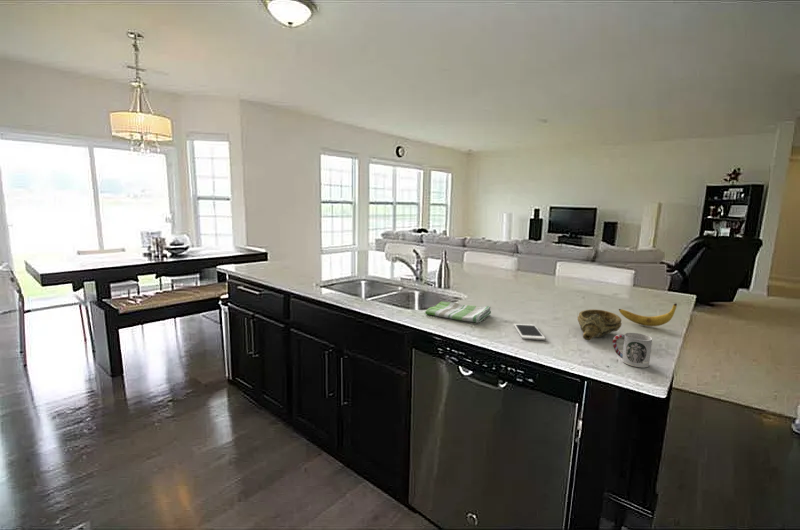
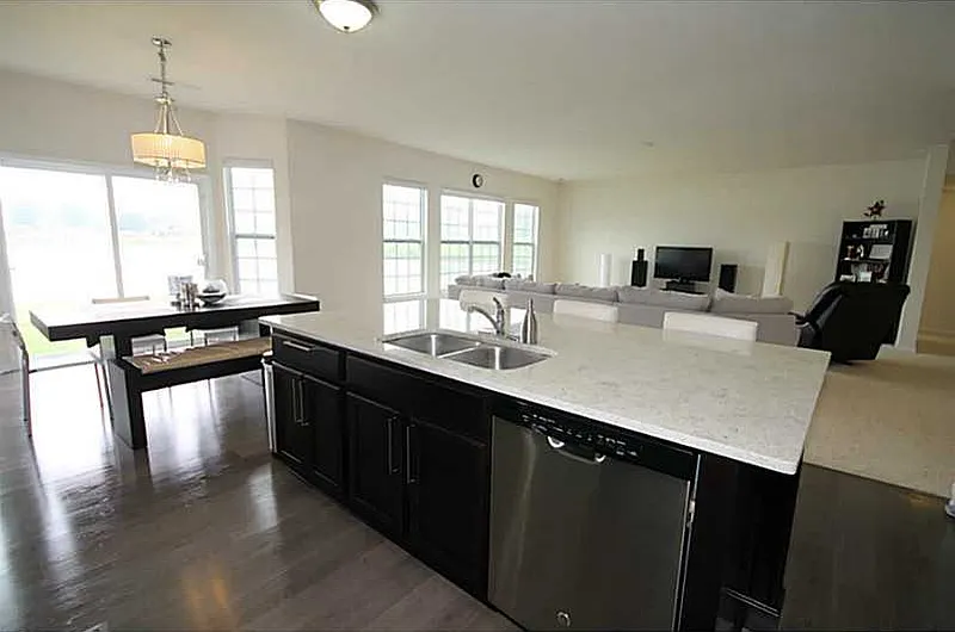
- dish towel (458, 310)
- cup (630, 348)
- cell phone (528, 331)
- banana (646, 316)
- decorative bowl (596, 323)
